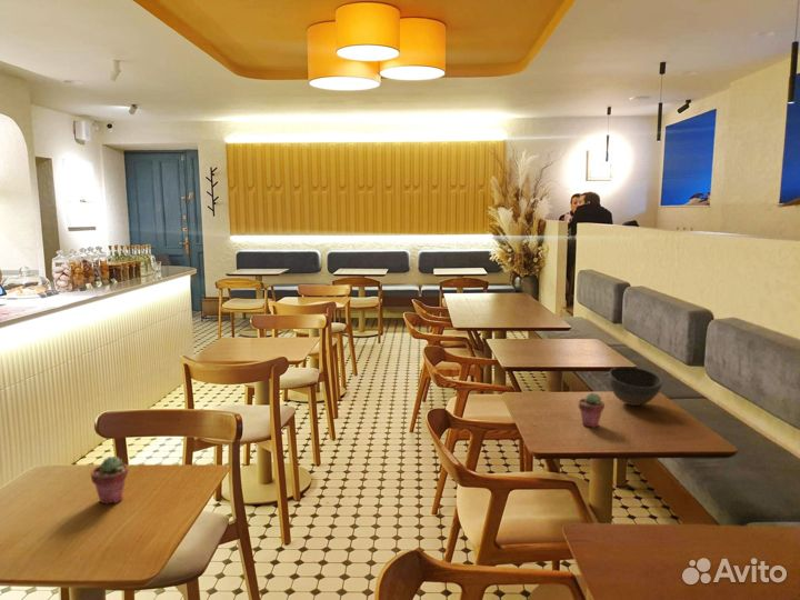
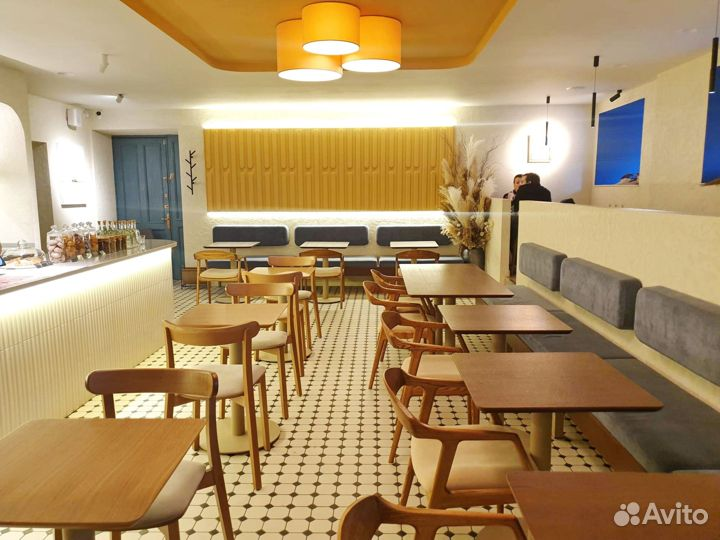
- bowl (634, 388)
- potted succulent (591, 408)
- potted succulent (110, 478)
